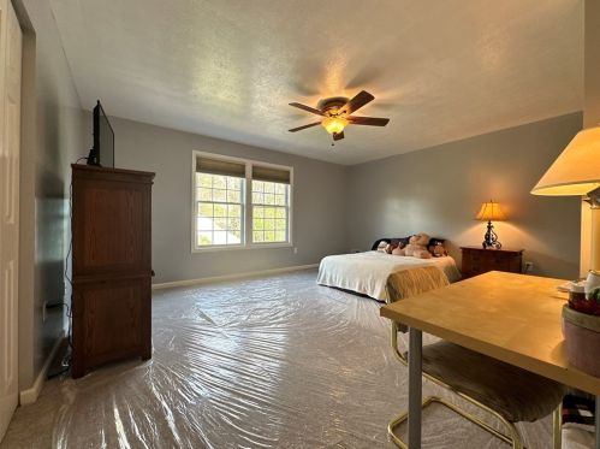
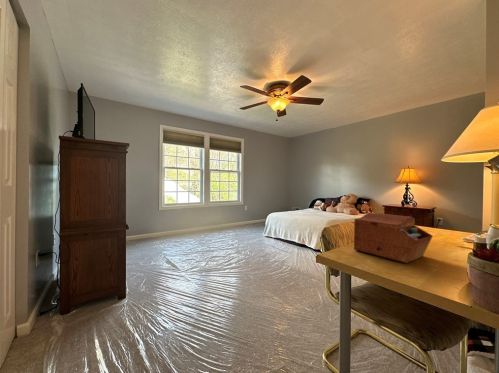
+ sewing box (390, 235)
